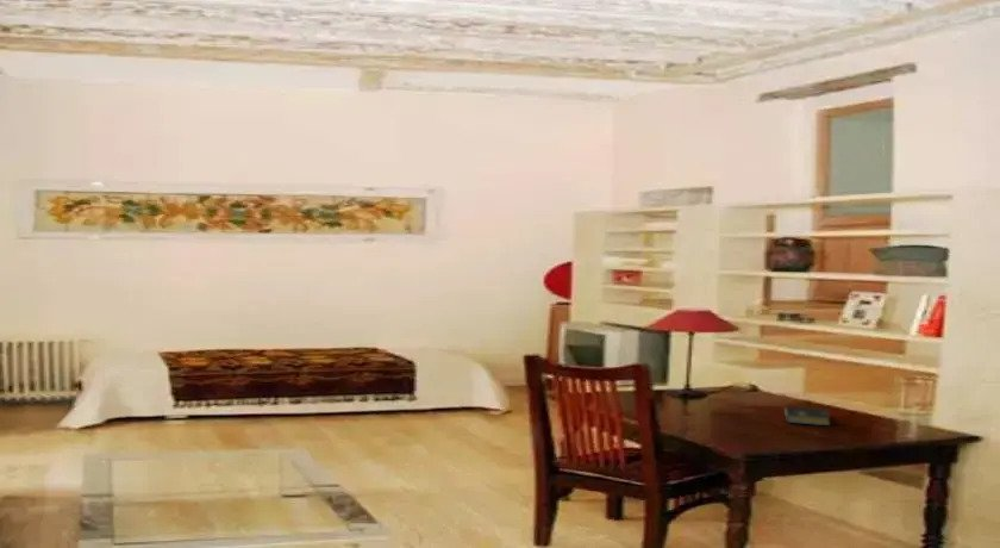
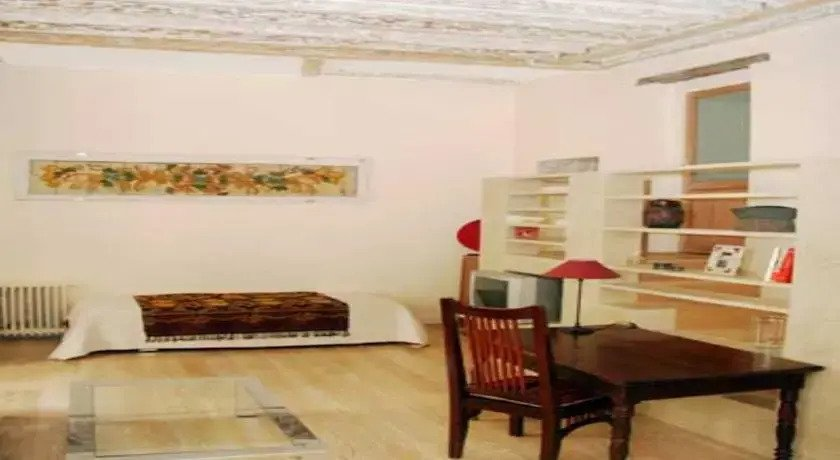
- book (806, 415)
